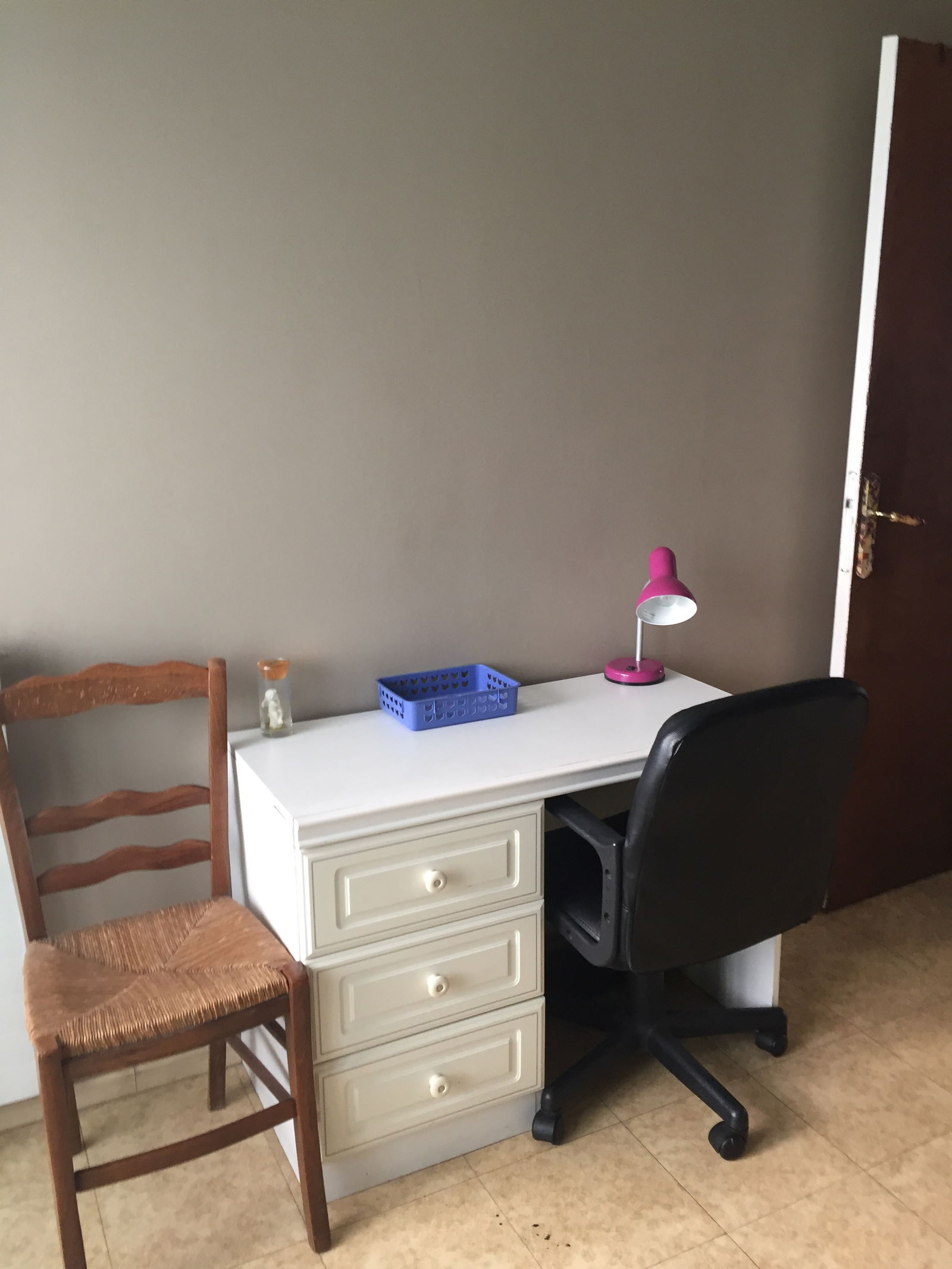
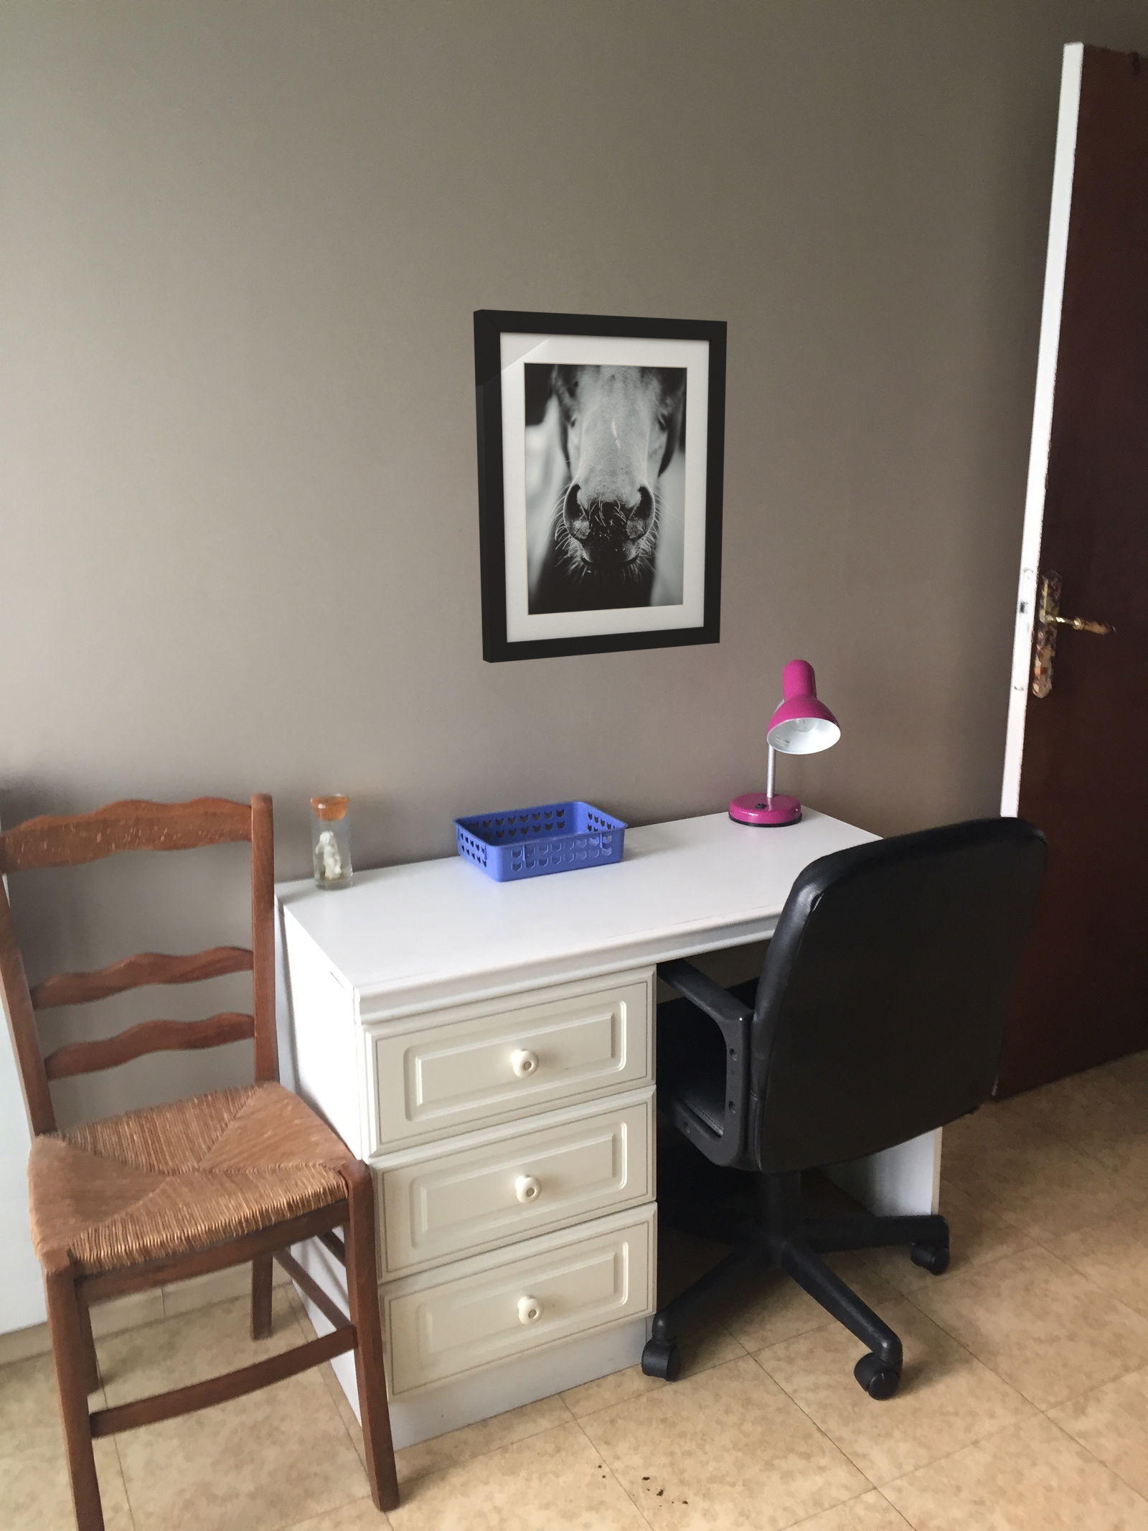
+ wall art (605, 490)
